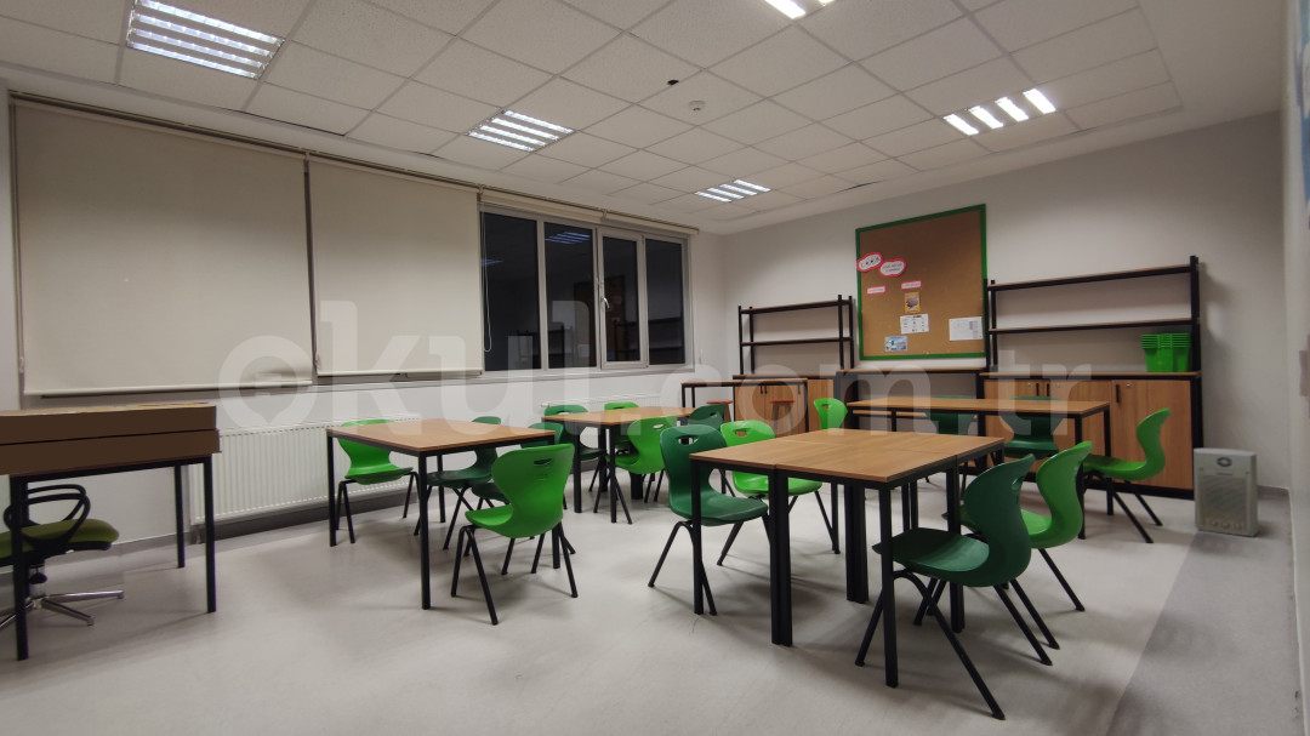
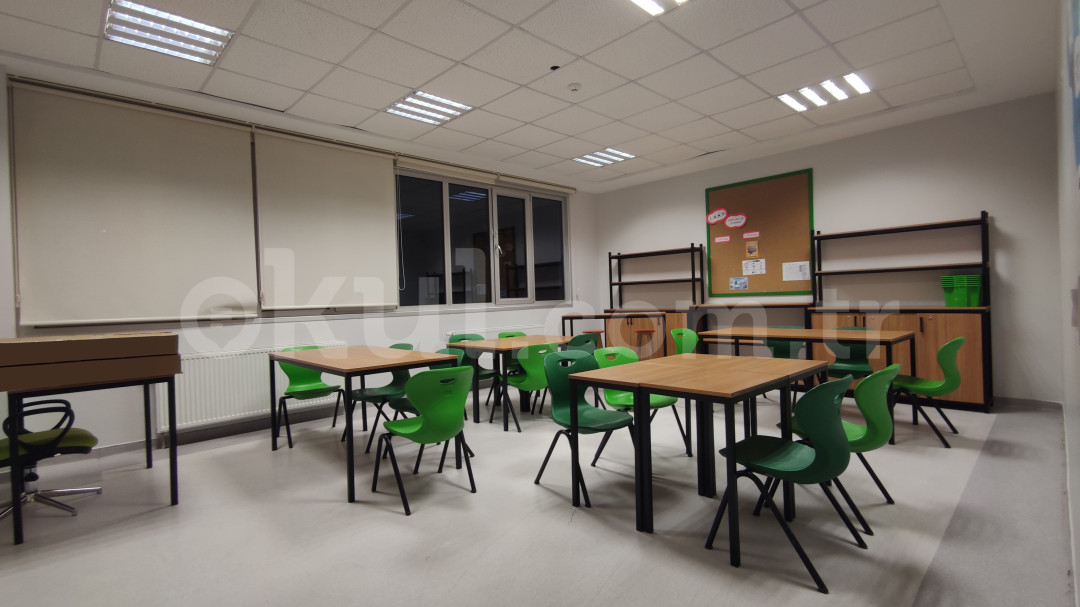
- fan (1224, 489)
